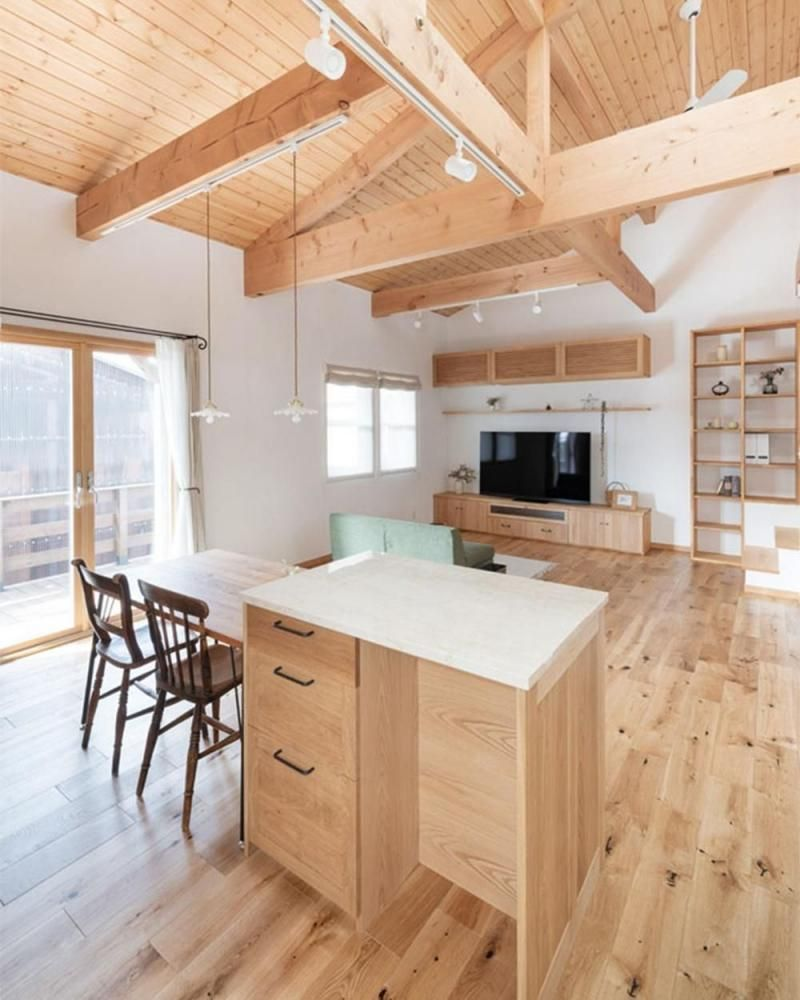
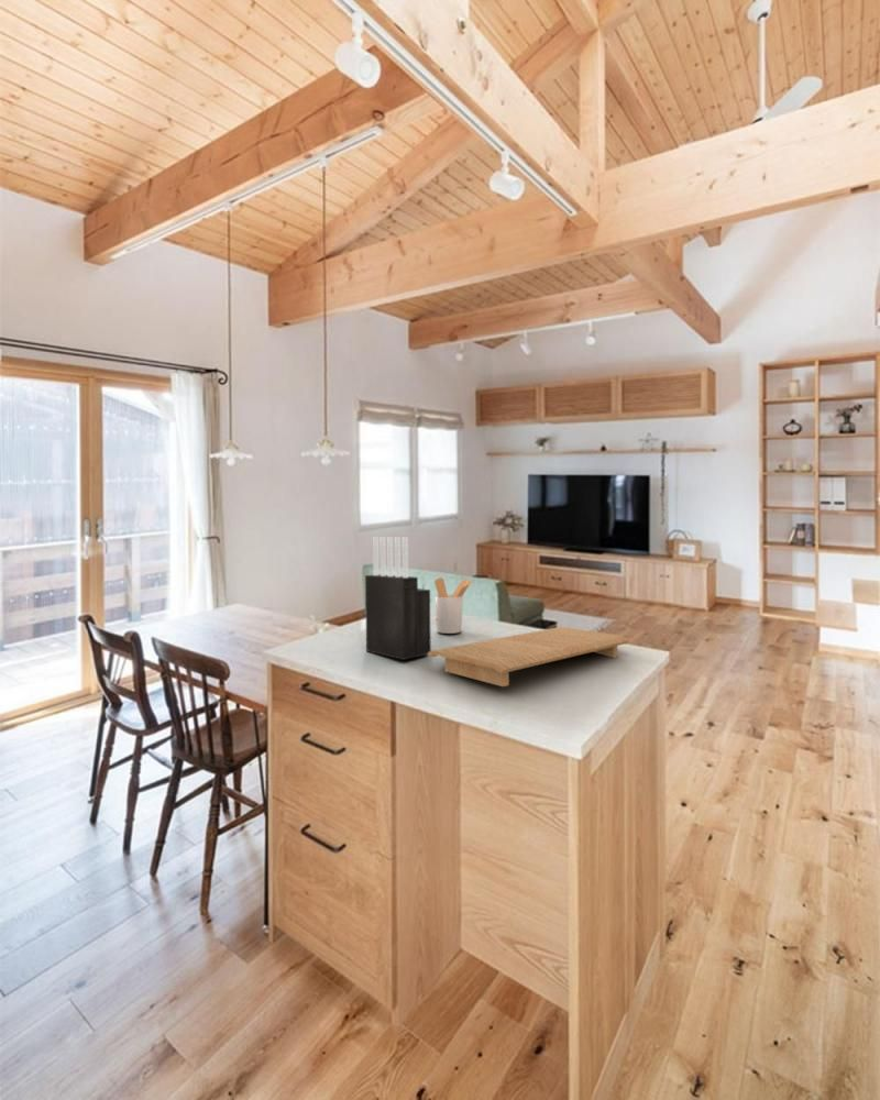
+ cutting board (532, 652)
+ utensil holder (454, 604)
+ knife block (399, 594)
